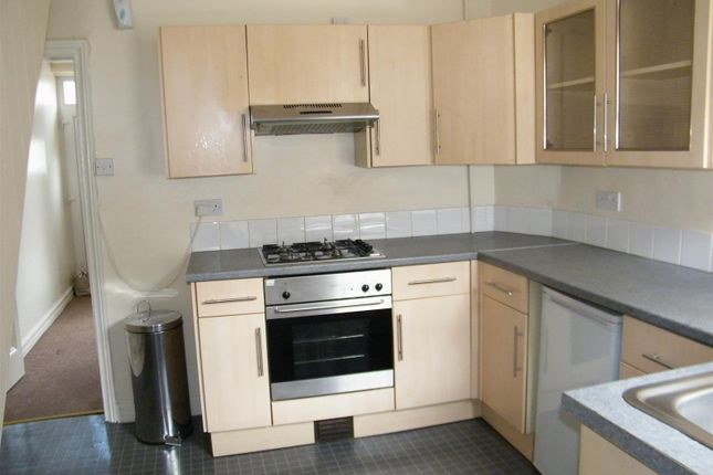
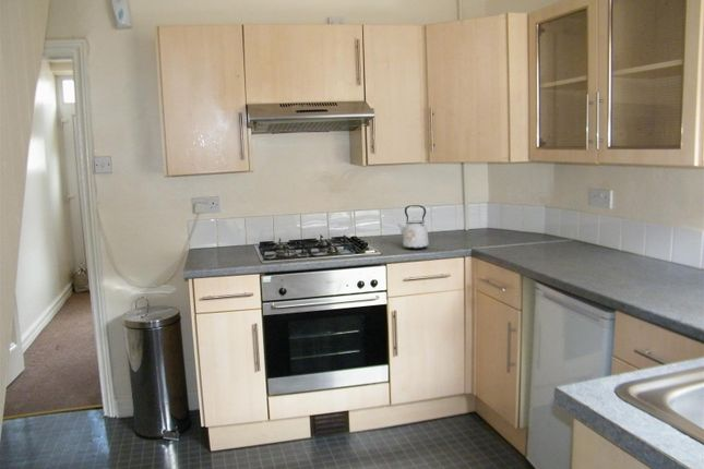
+ kettle (411, 226)
